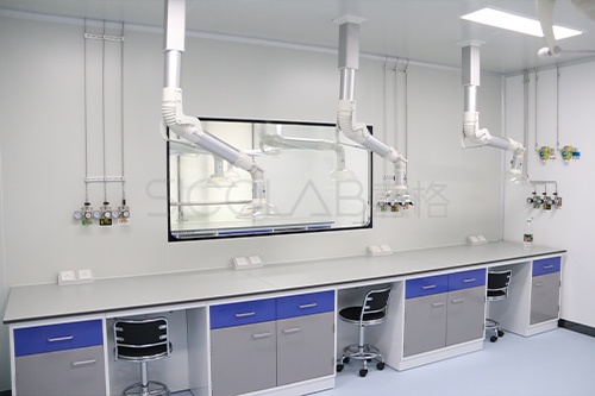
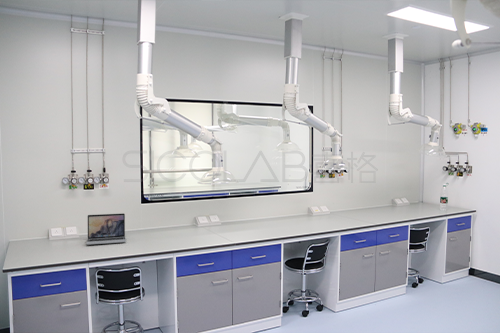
+ laptop (106, 228)
